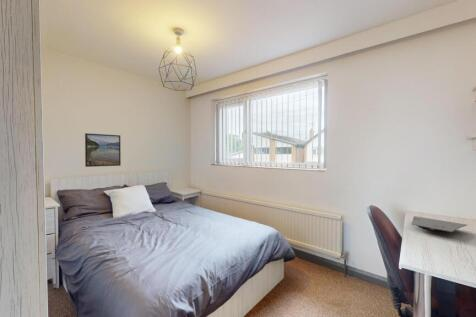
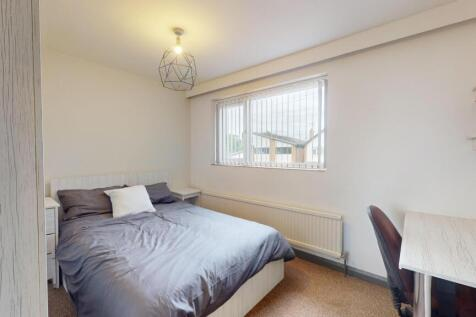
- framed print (103, 150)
- laptop (435, 225)
